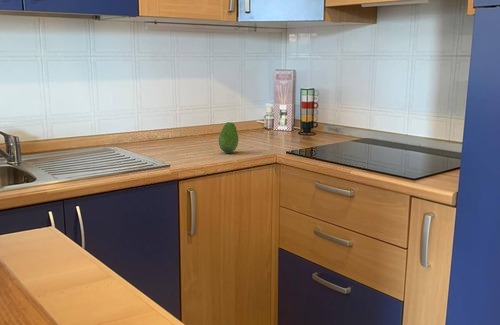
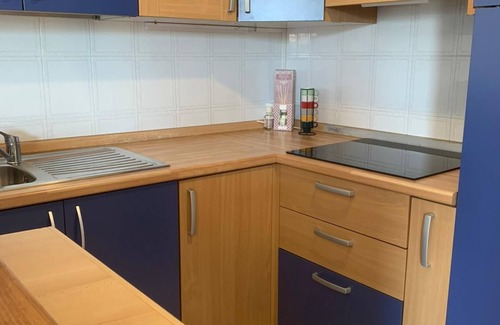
- fruit (228, 137)
